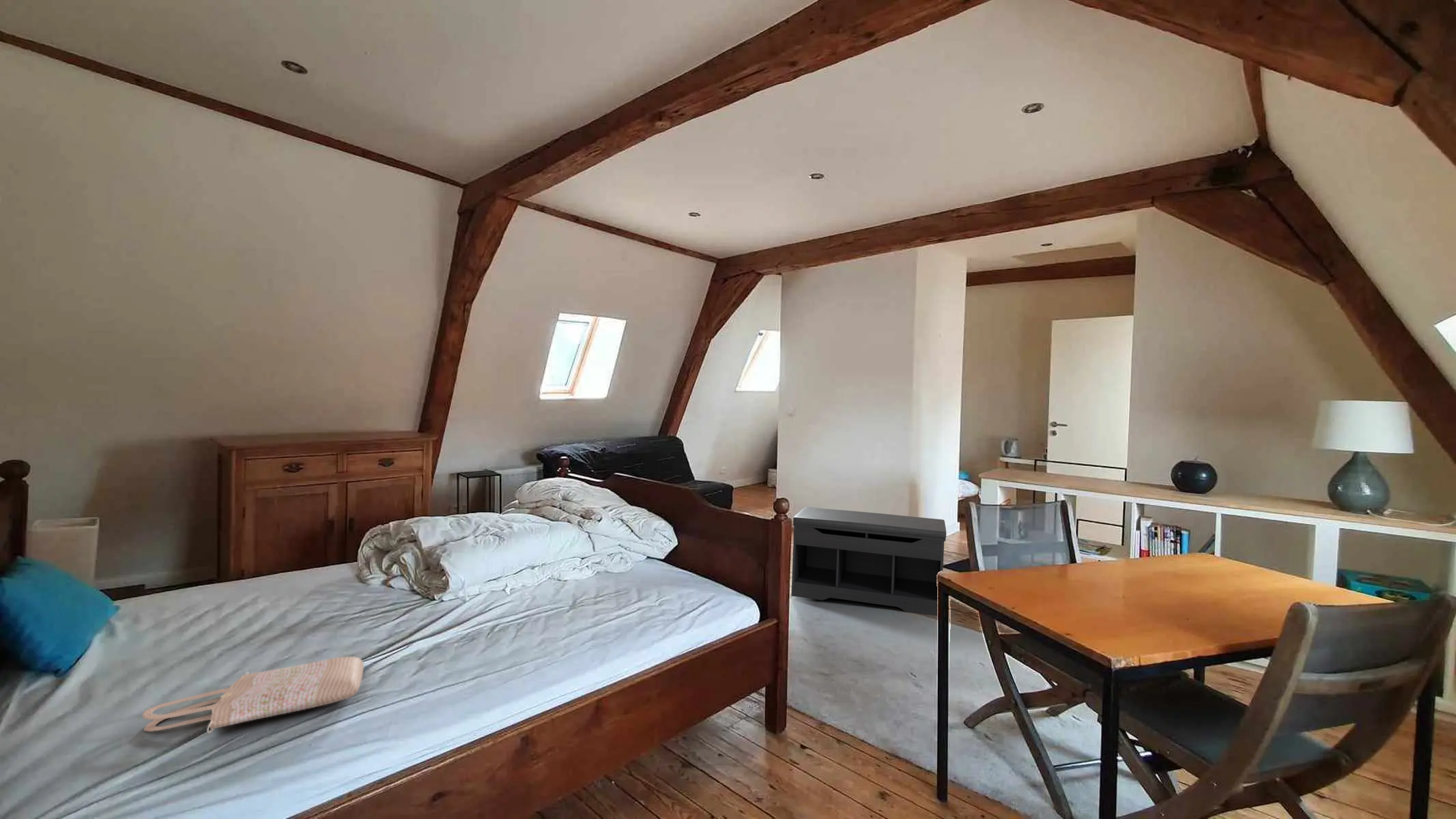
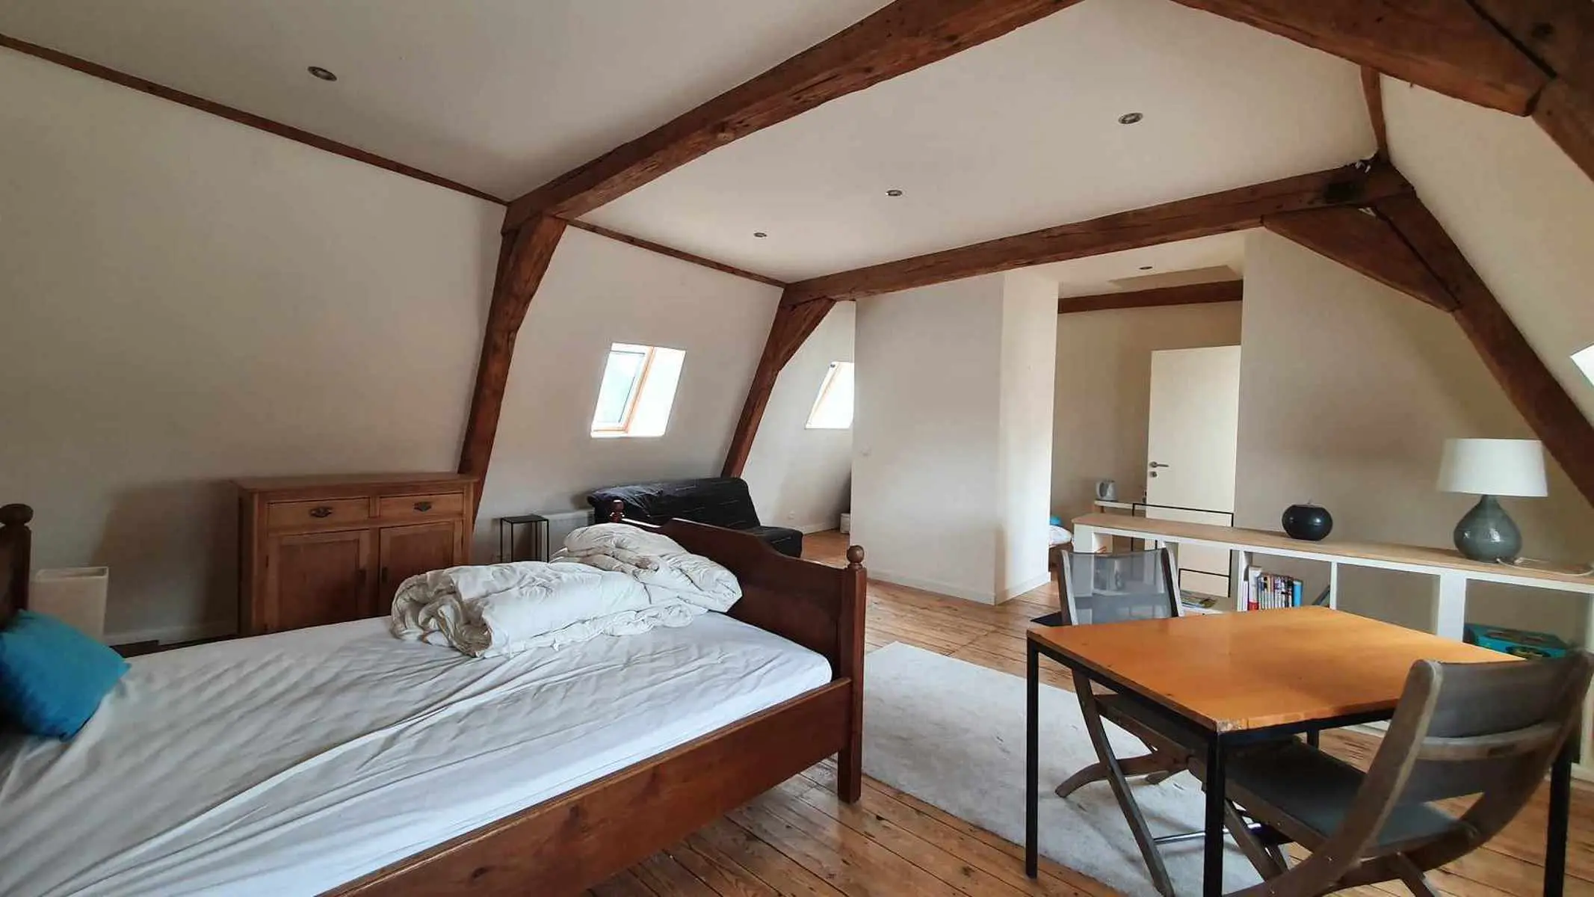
- shopping bag (261, 691)
- bench (868, 556)
